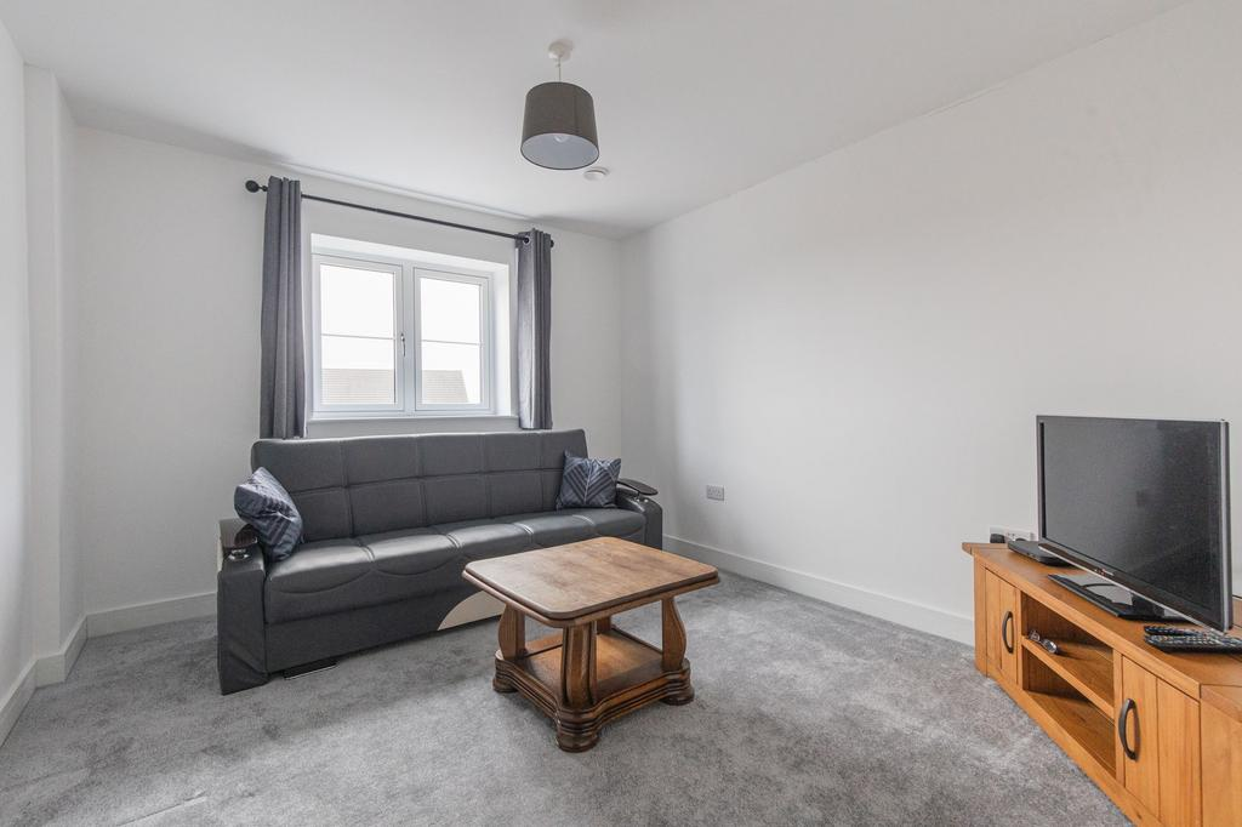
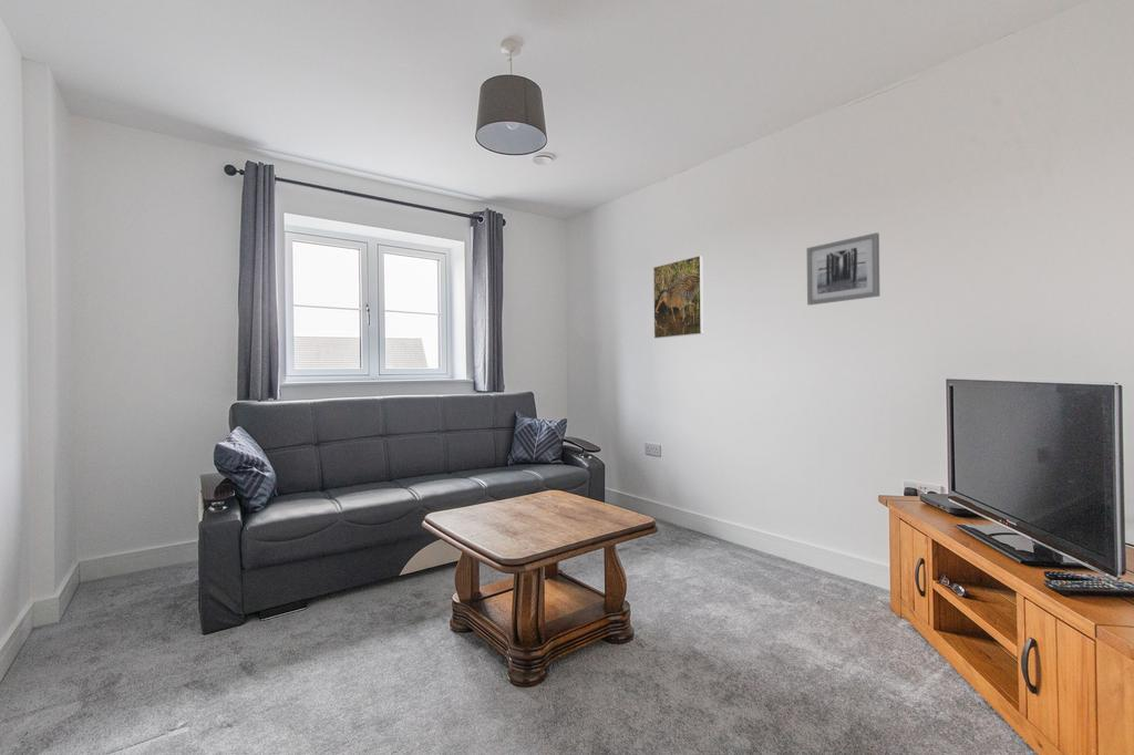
+ wall art (841, 270)
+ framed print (677, 299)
